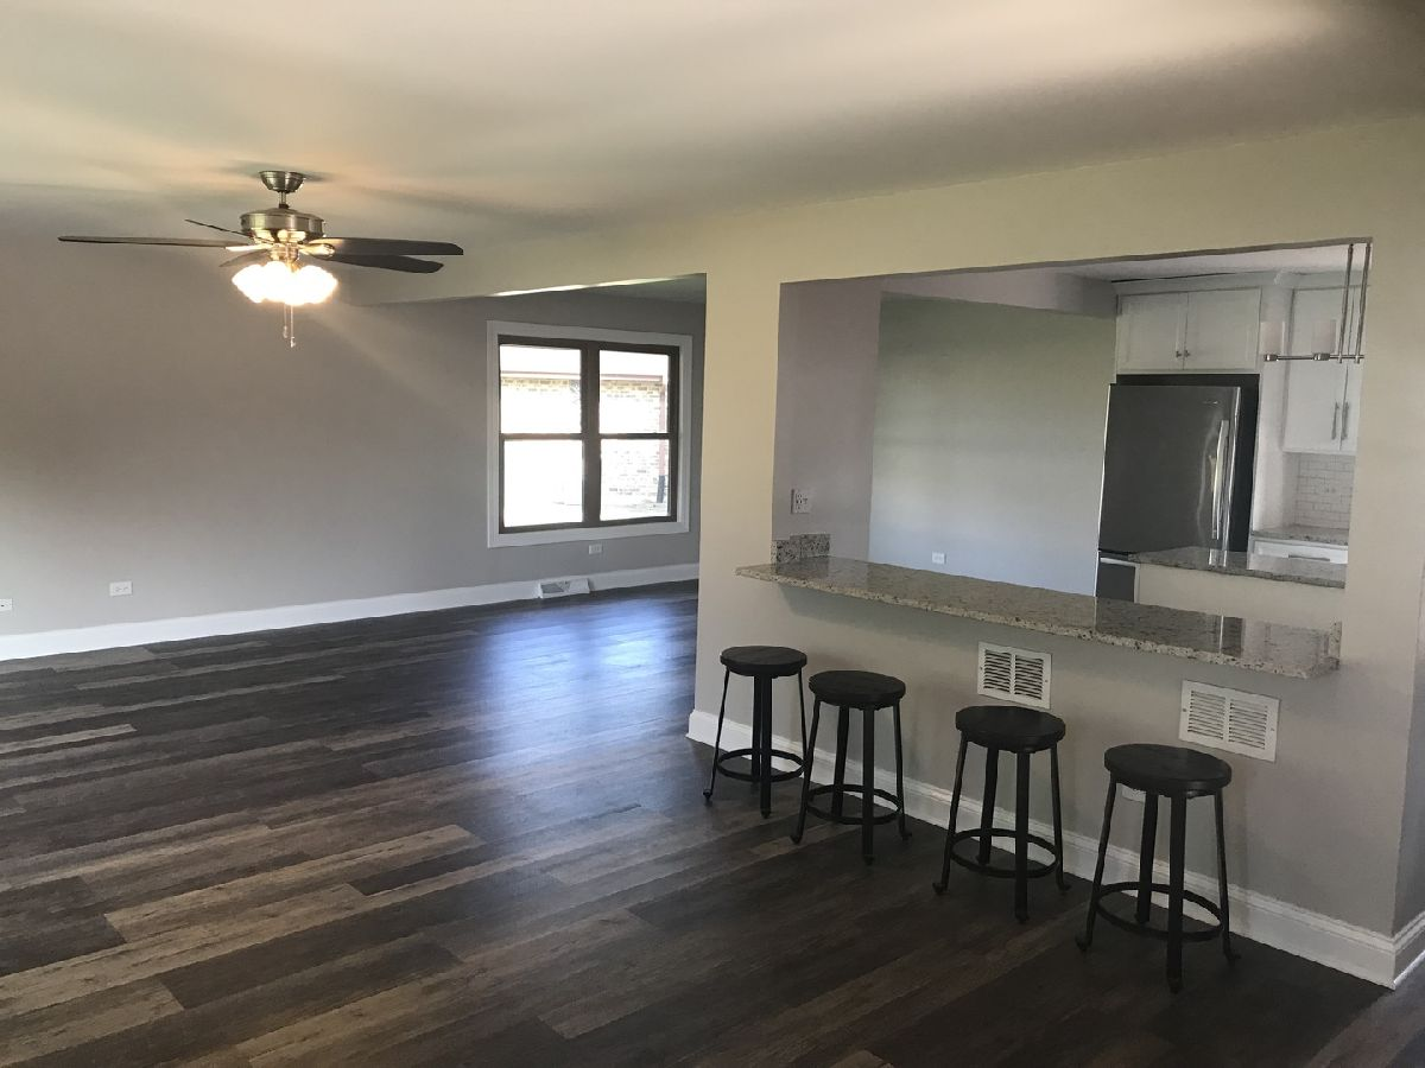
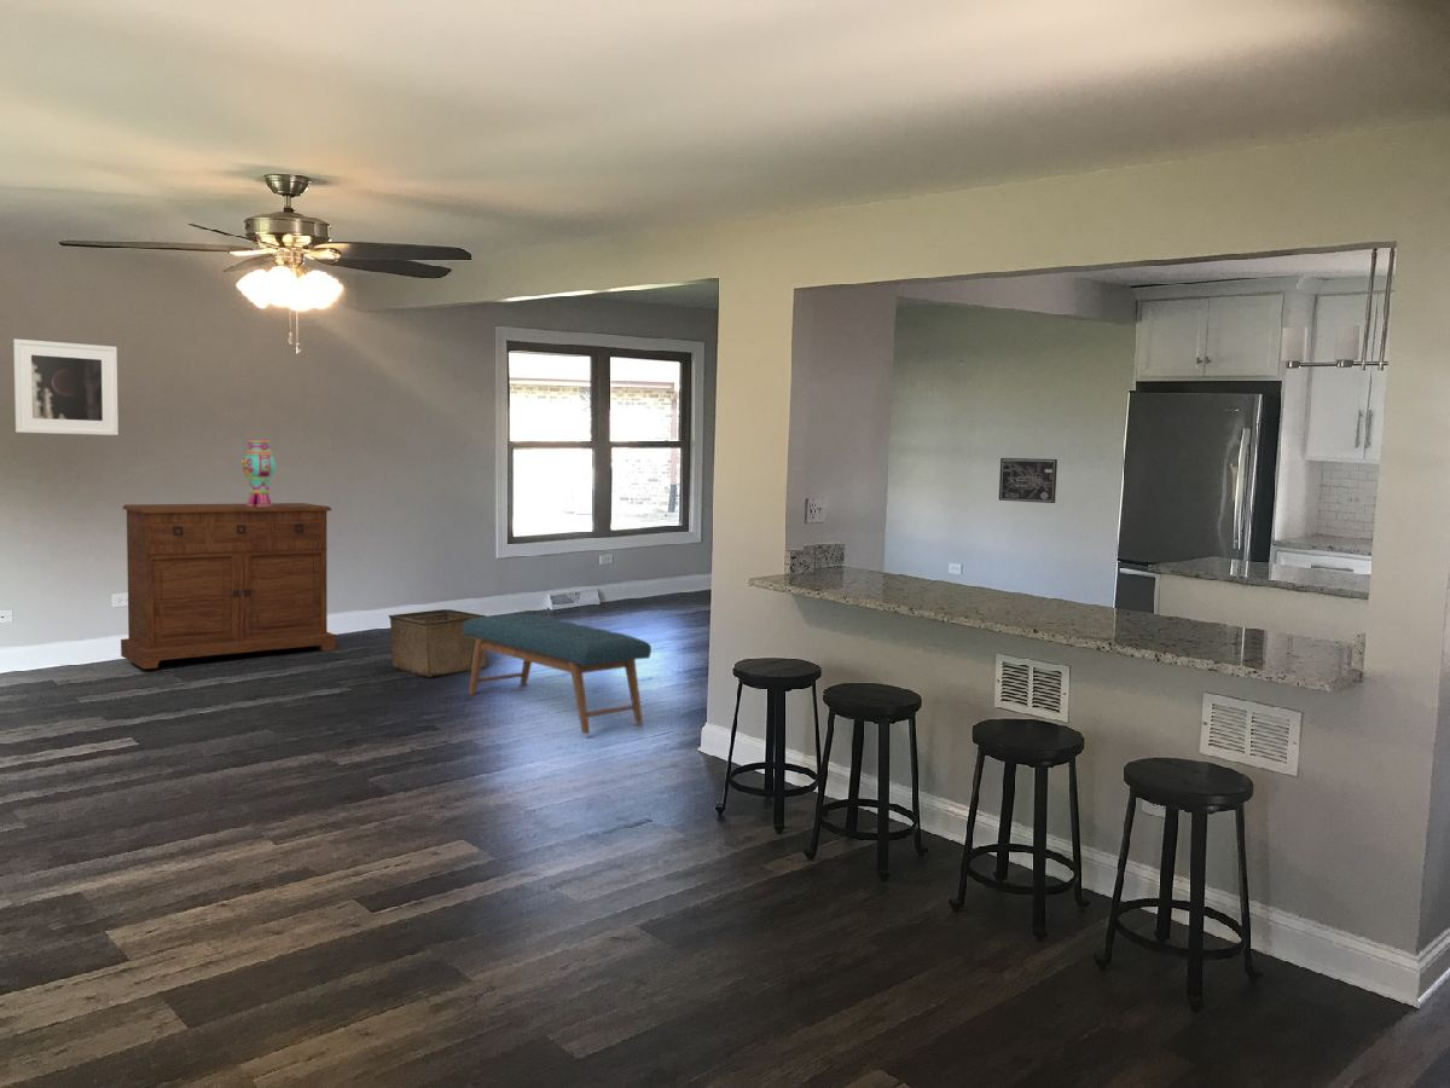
+ bench (552, 666)
+ storage bin (439, 641)
+ sideboard (230, 579)
+ decorative vase (257, 471)
+ wall art (1027, 480)
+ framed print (66, 388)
